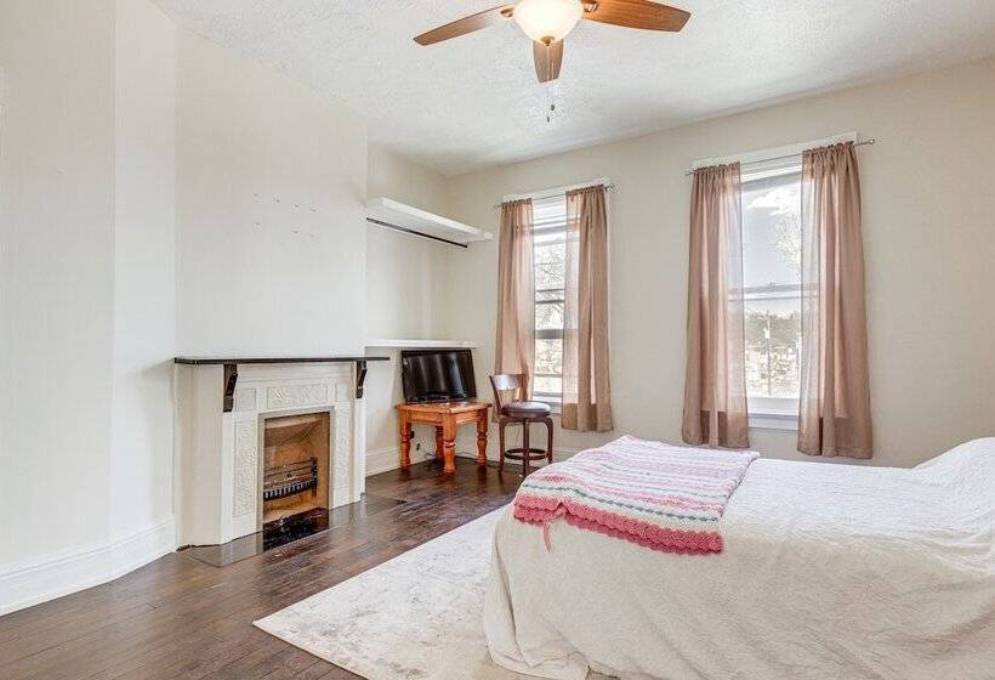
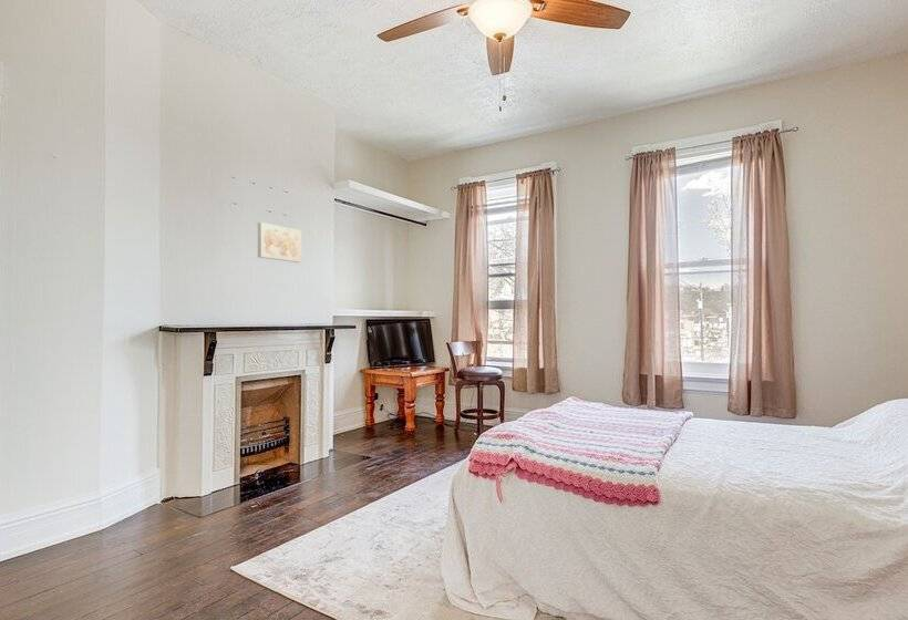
+ wall art (280, 242)
